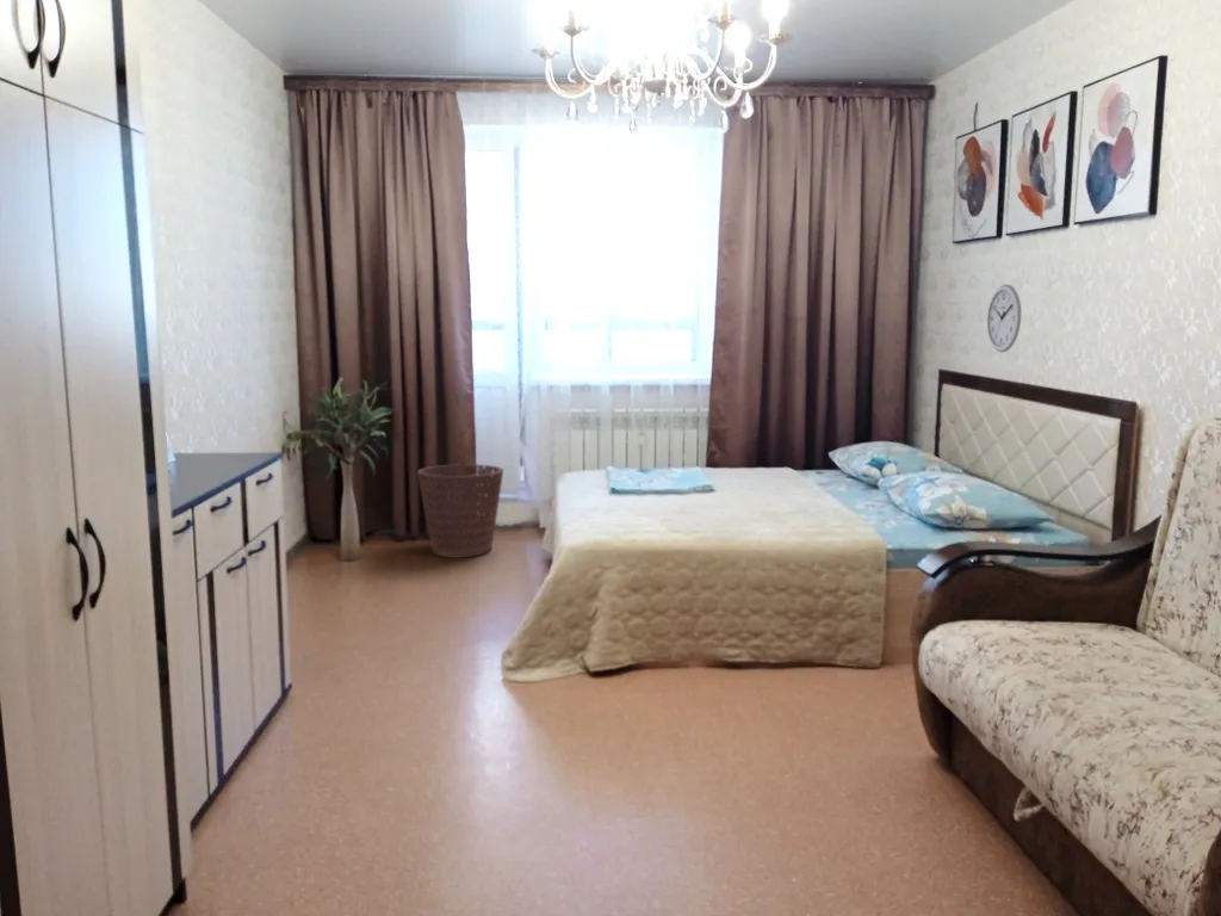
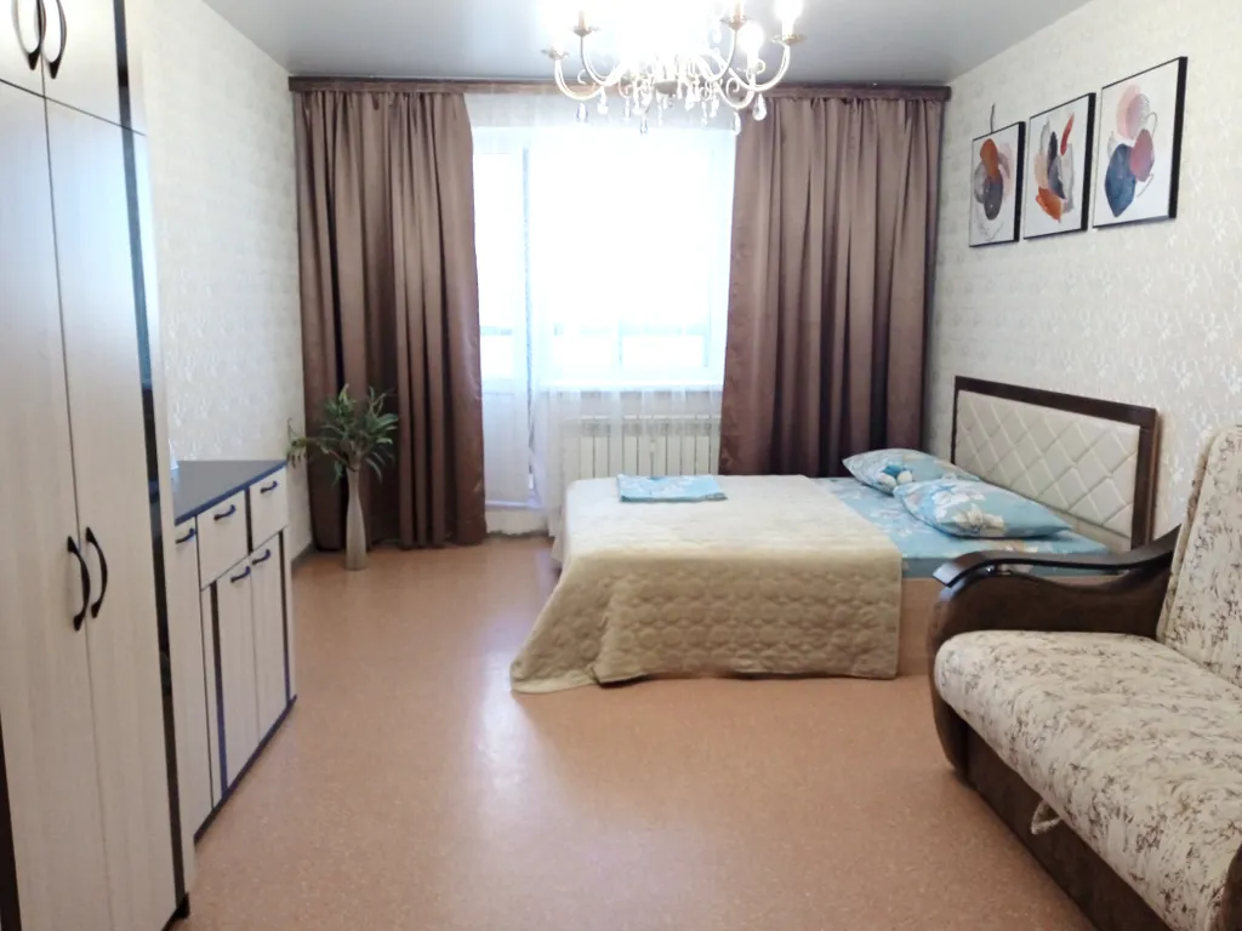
- wall clock (1002, 318)
- basket (460, 509)
